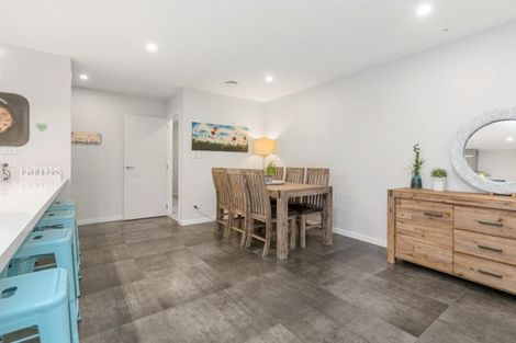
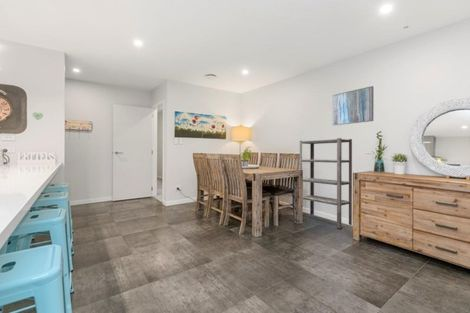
+ wall art (351, 107)
+ shelving unit (324, 180)
